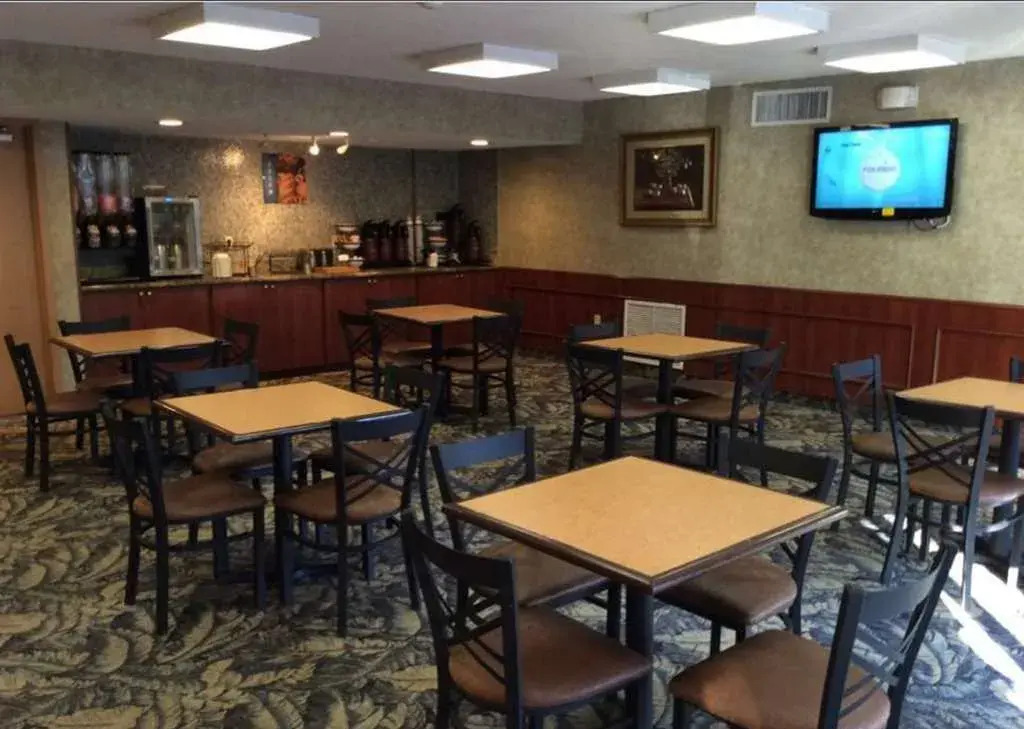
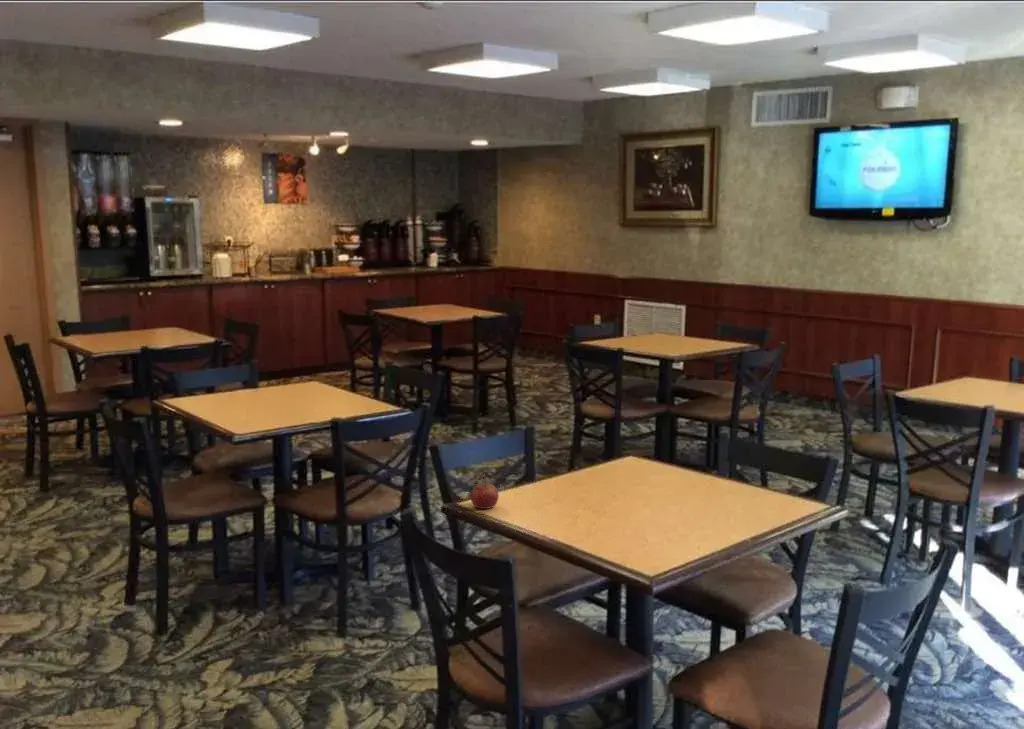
+ apple (484, 493)
